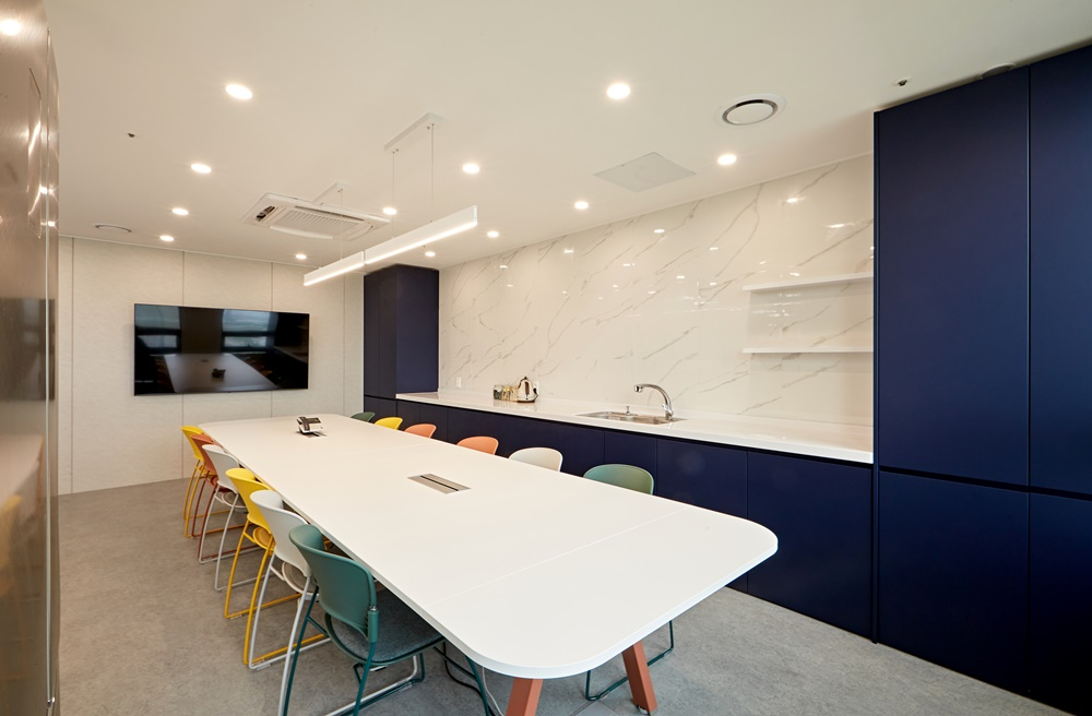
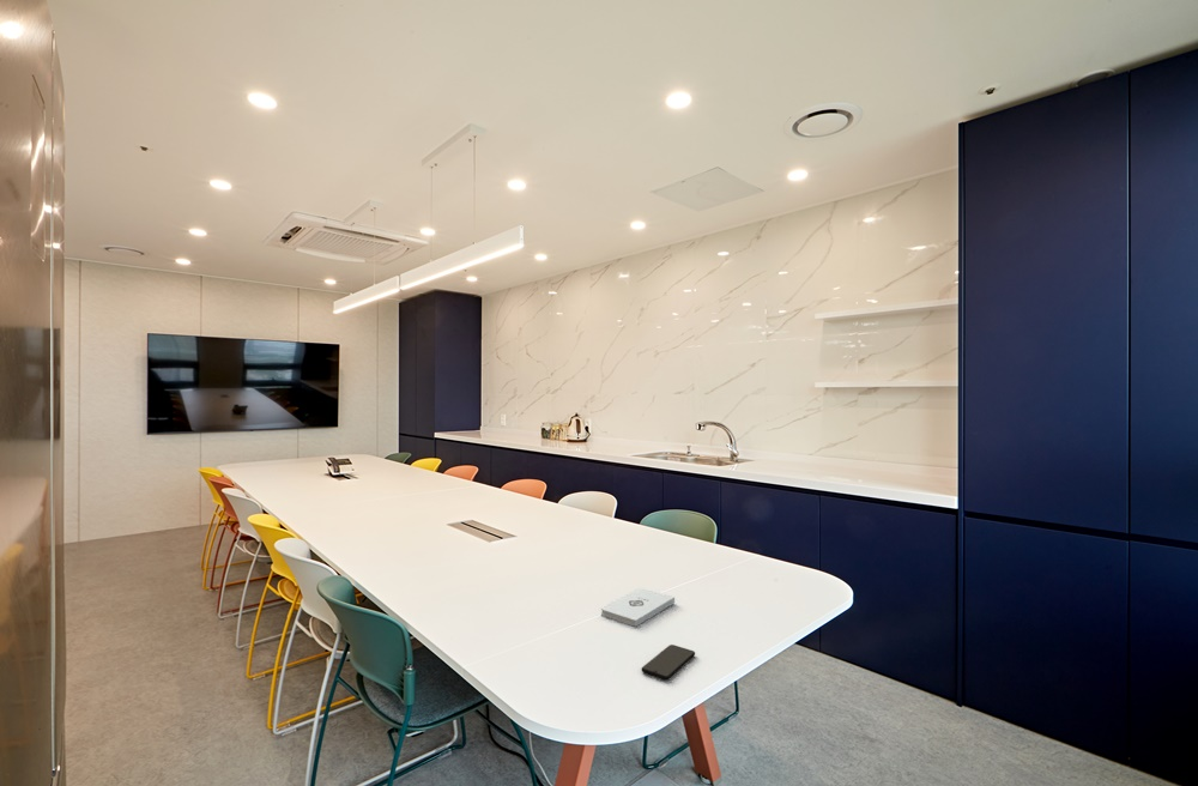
+ smartphone (668, 660)
+ notepad (637, 605)
